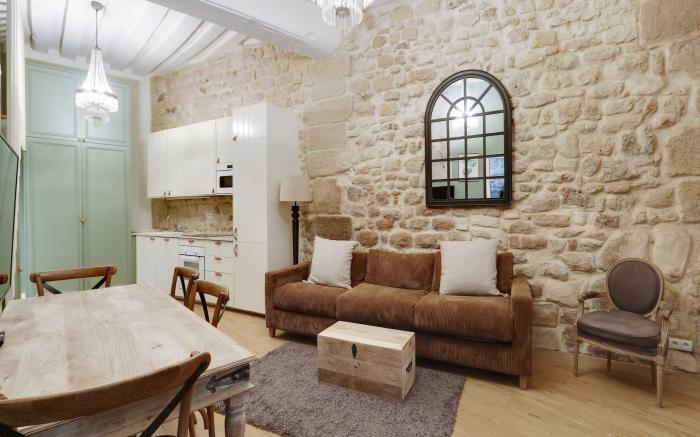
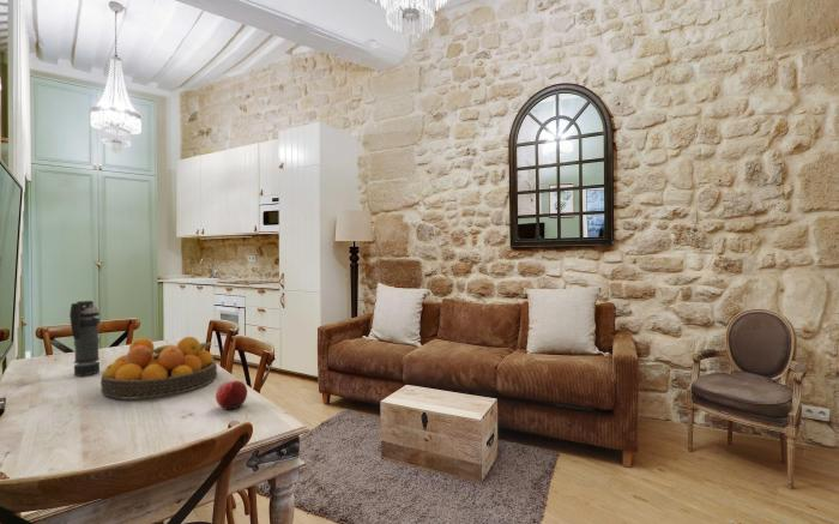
+ fruit bowl (162, 361)
+ apple (231, 393)
+ smoke grenade (84, 337)
